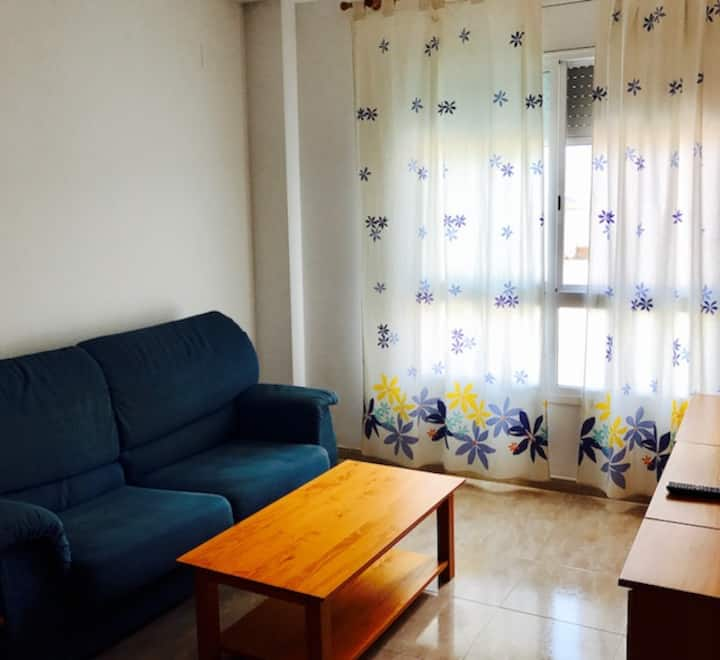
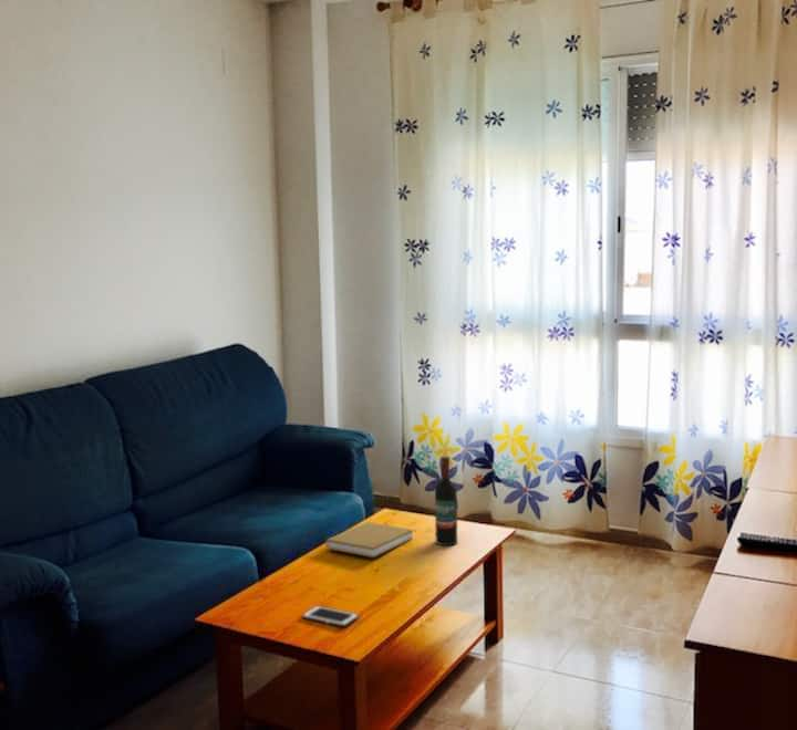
+ cell phone (330, 616)
+ book (370, 539)
+ wine bottle (445, 500)
